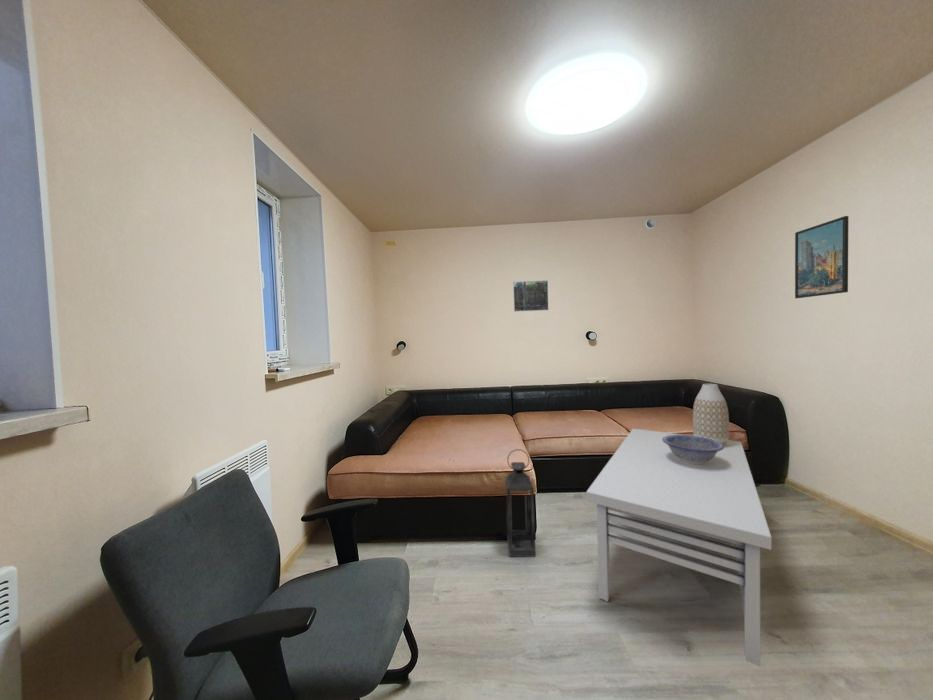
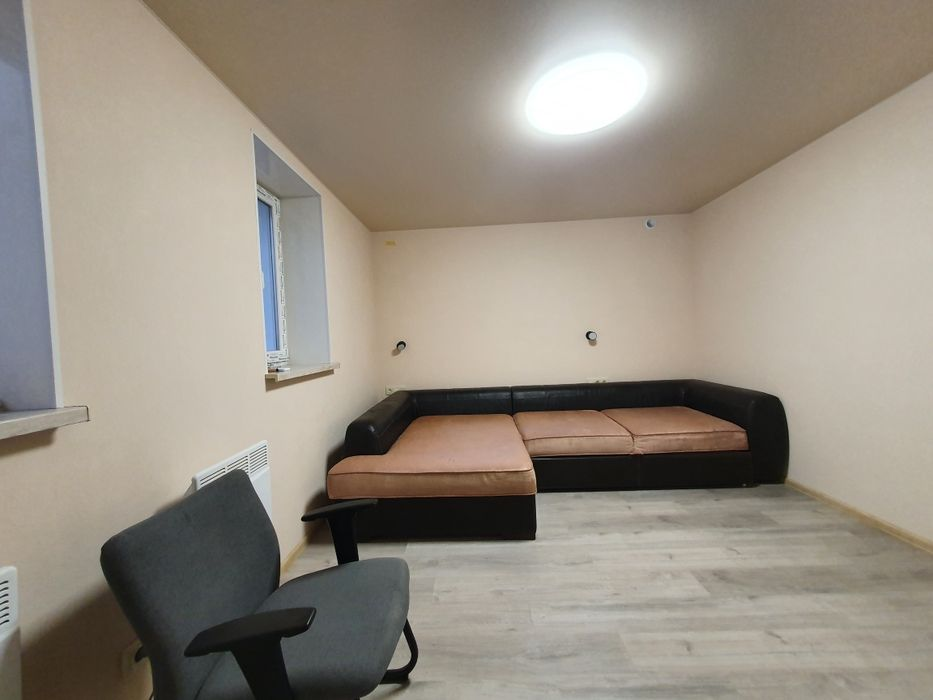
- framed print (530, 296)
- decorative bowl (691, 451)
- vase (710, 413)
- coffee table (676, 508)
- lantern (525, 498)
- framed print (819, 260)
